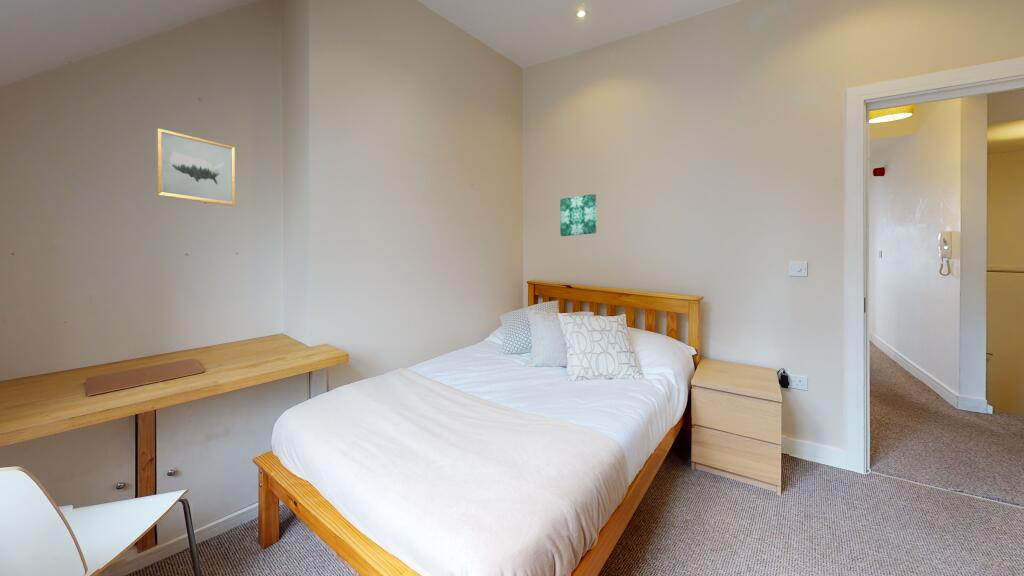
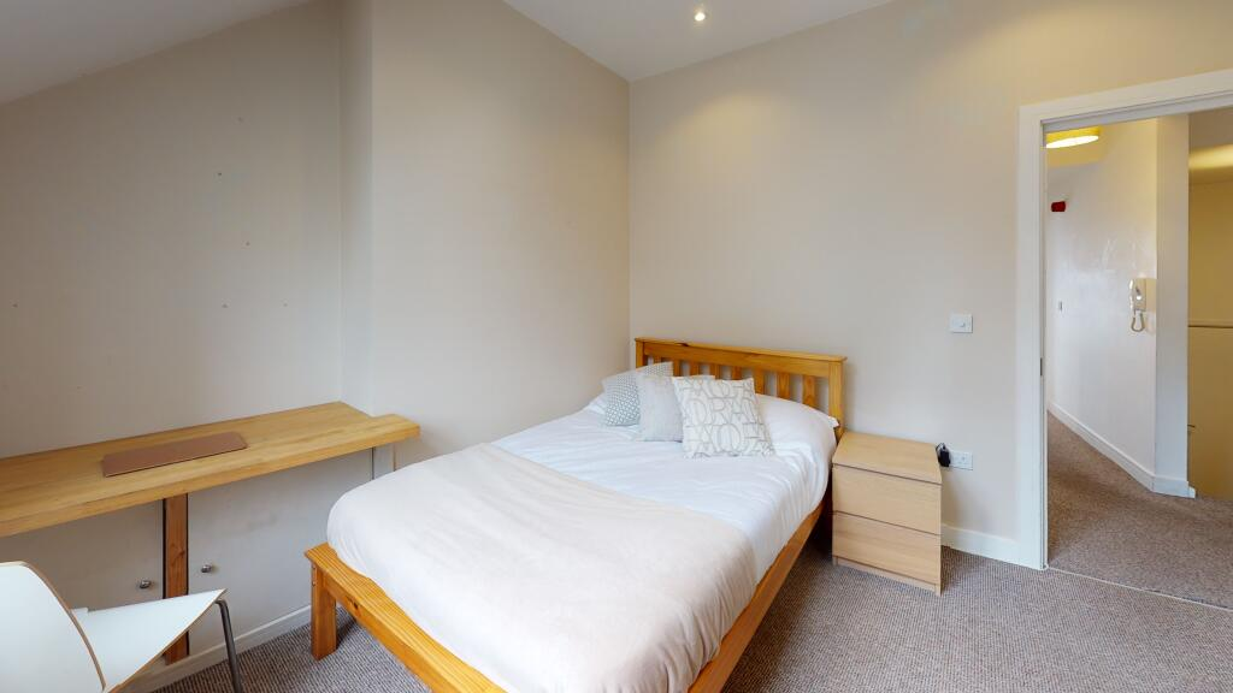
- wall art (578, 215)
- wall art (197, 169)
